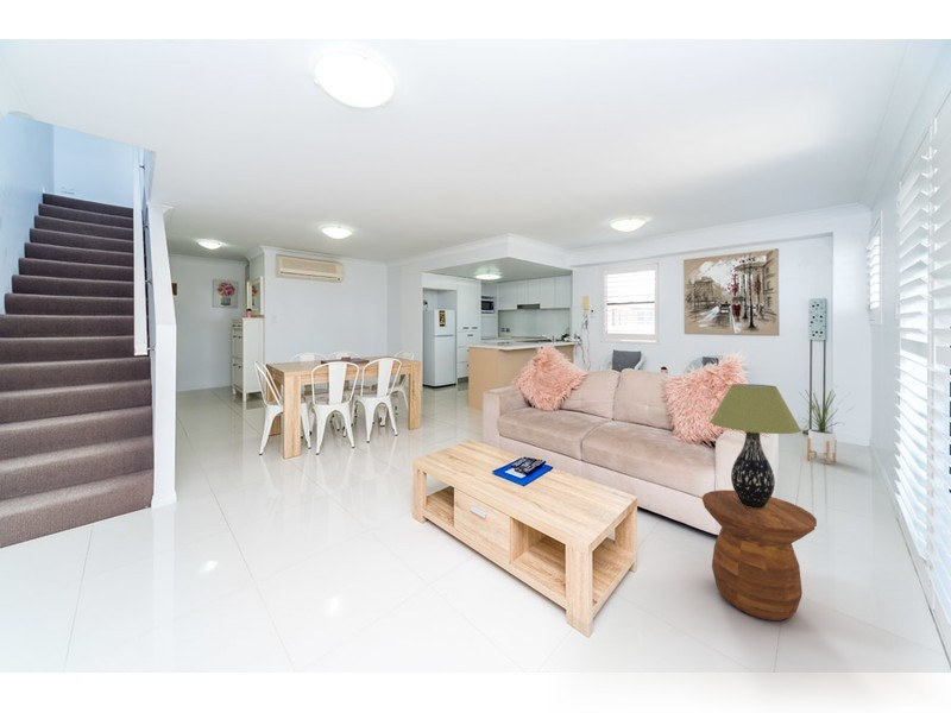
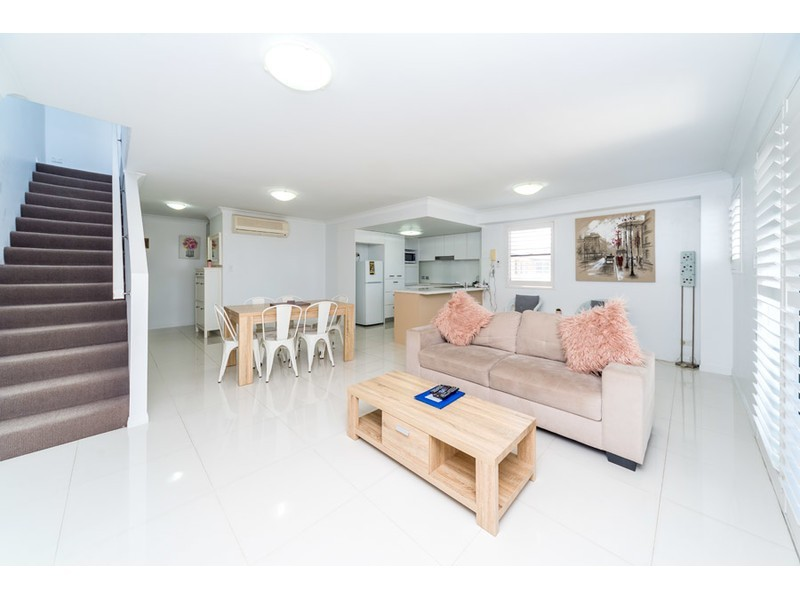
- house plant (820, 422)
- side table (754, 554)
- table lamp (752, 444)
